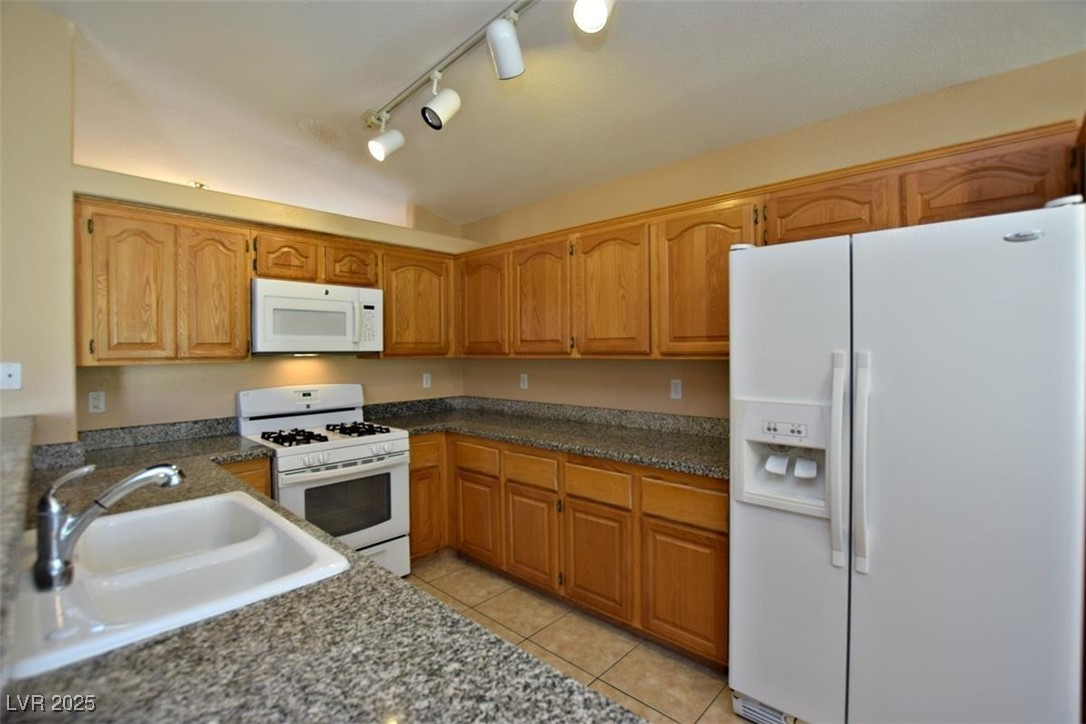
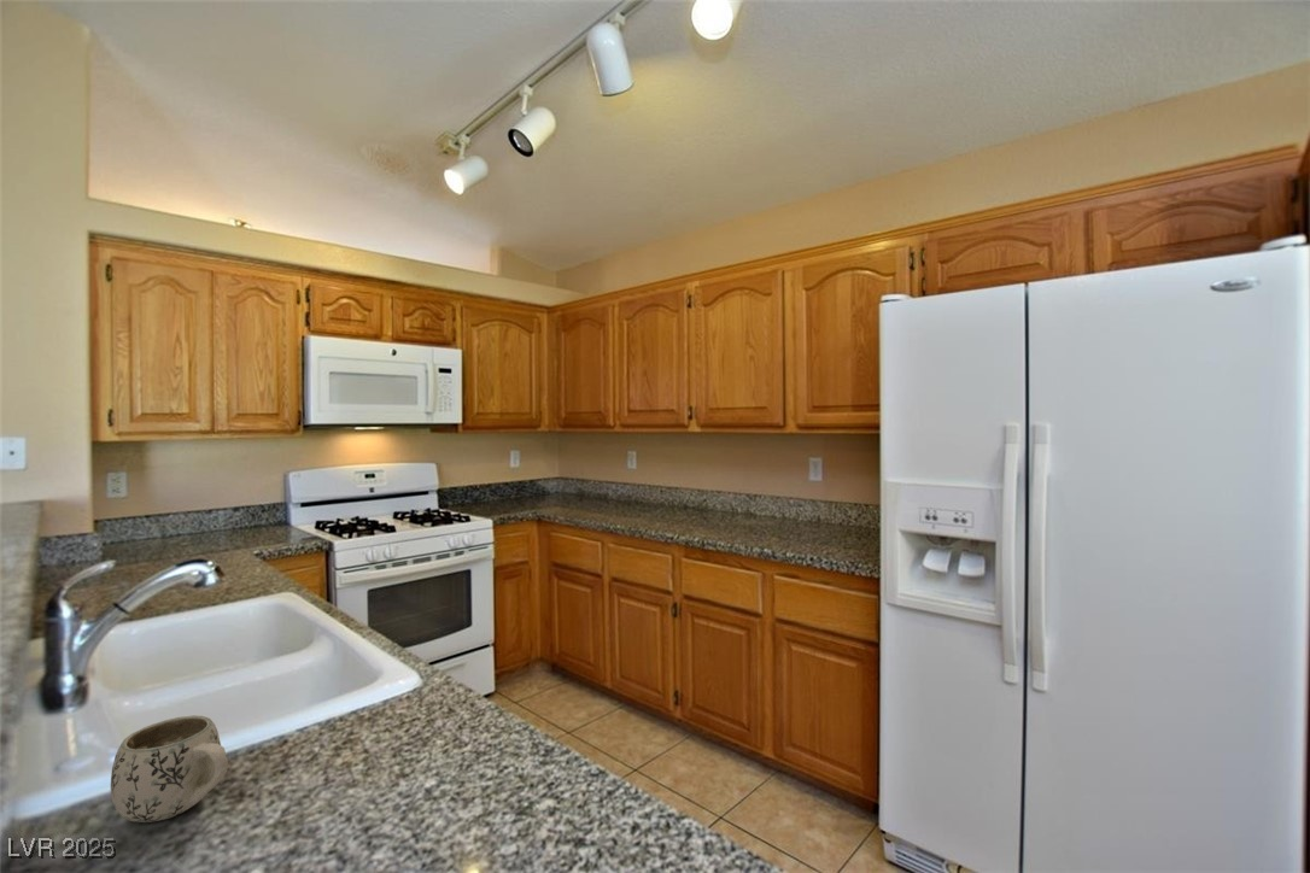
+ mug (180, 772)
